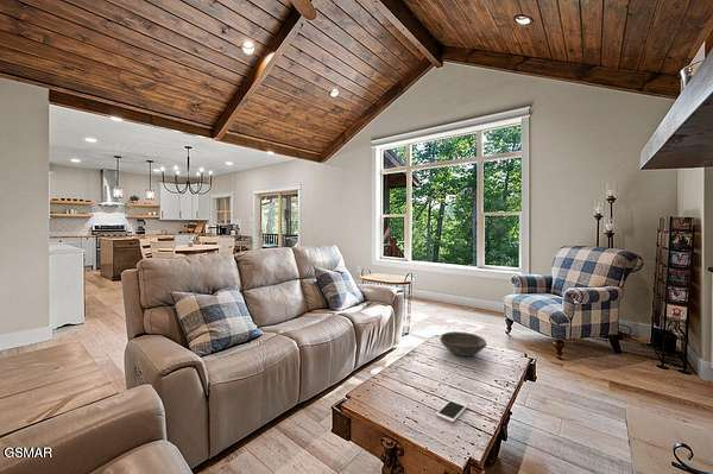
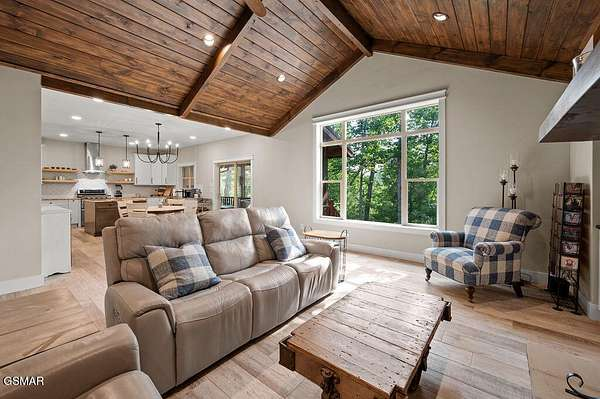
- bowl (462, 346)
- cell phone (452, 410)
